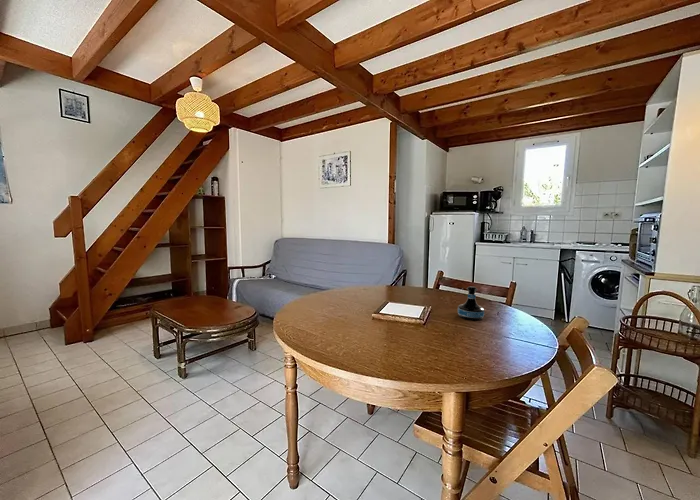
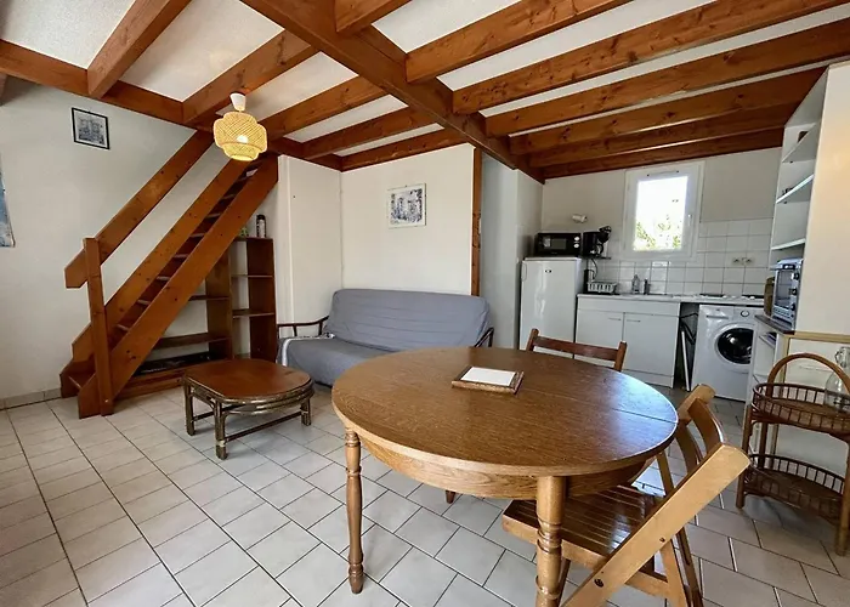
- tequila bottle (471, 301)
